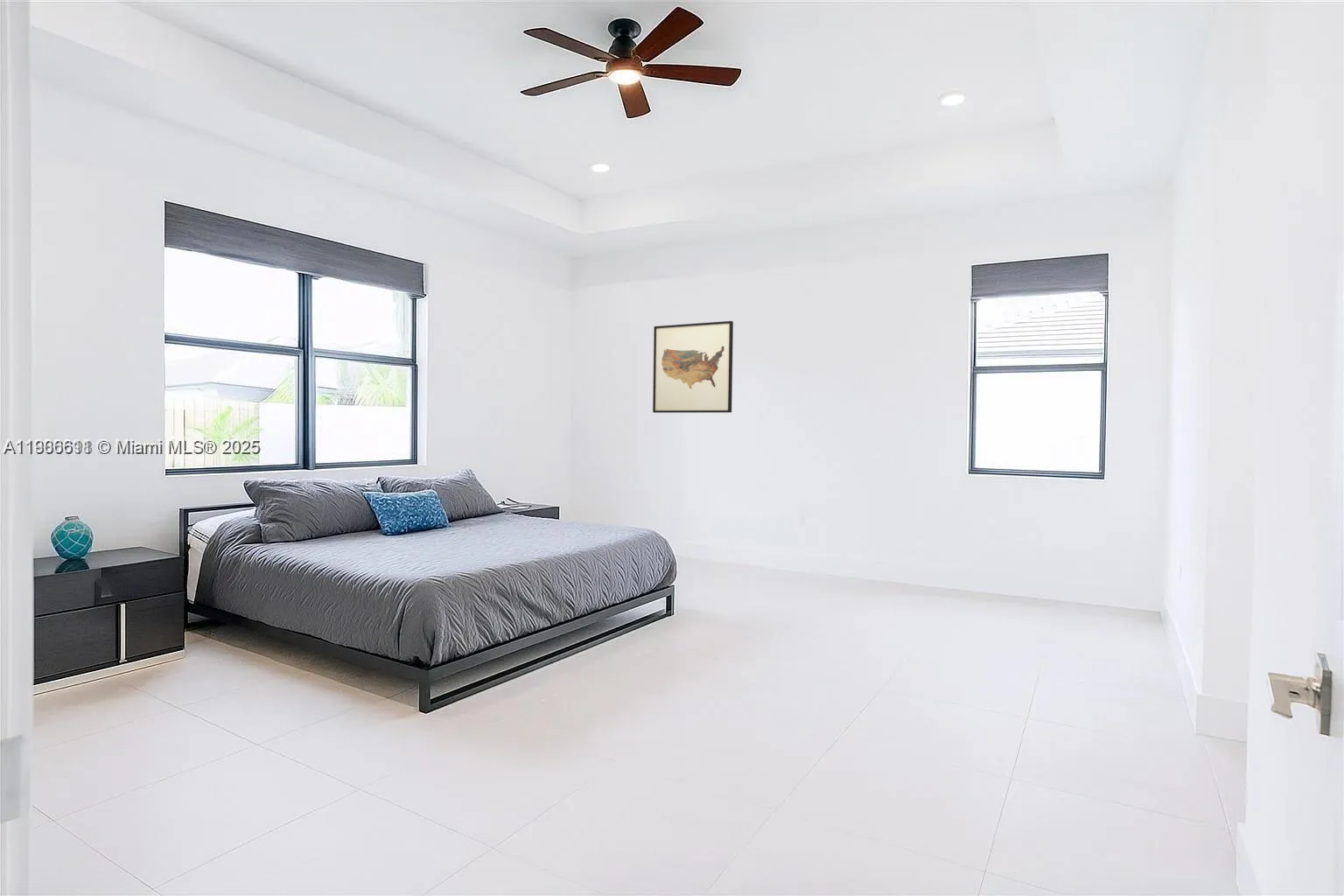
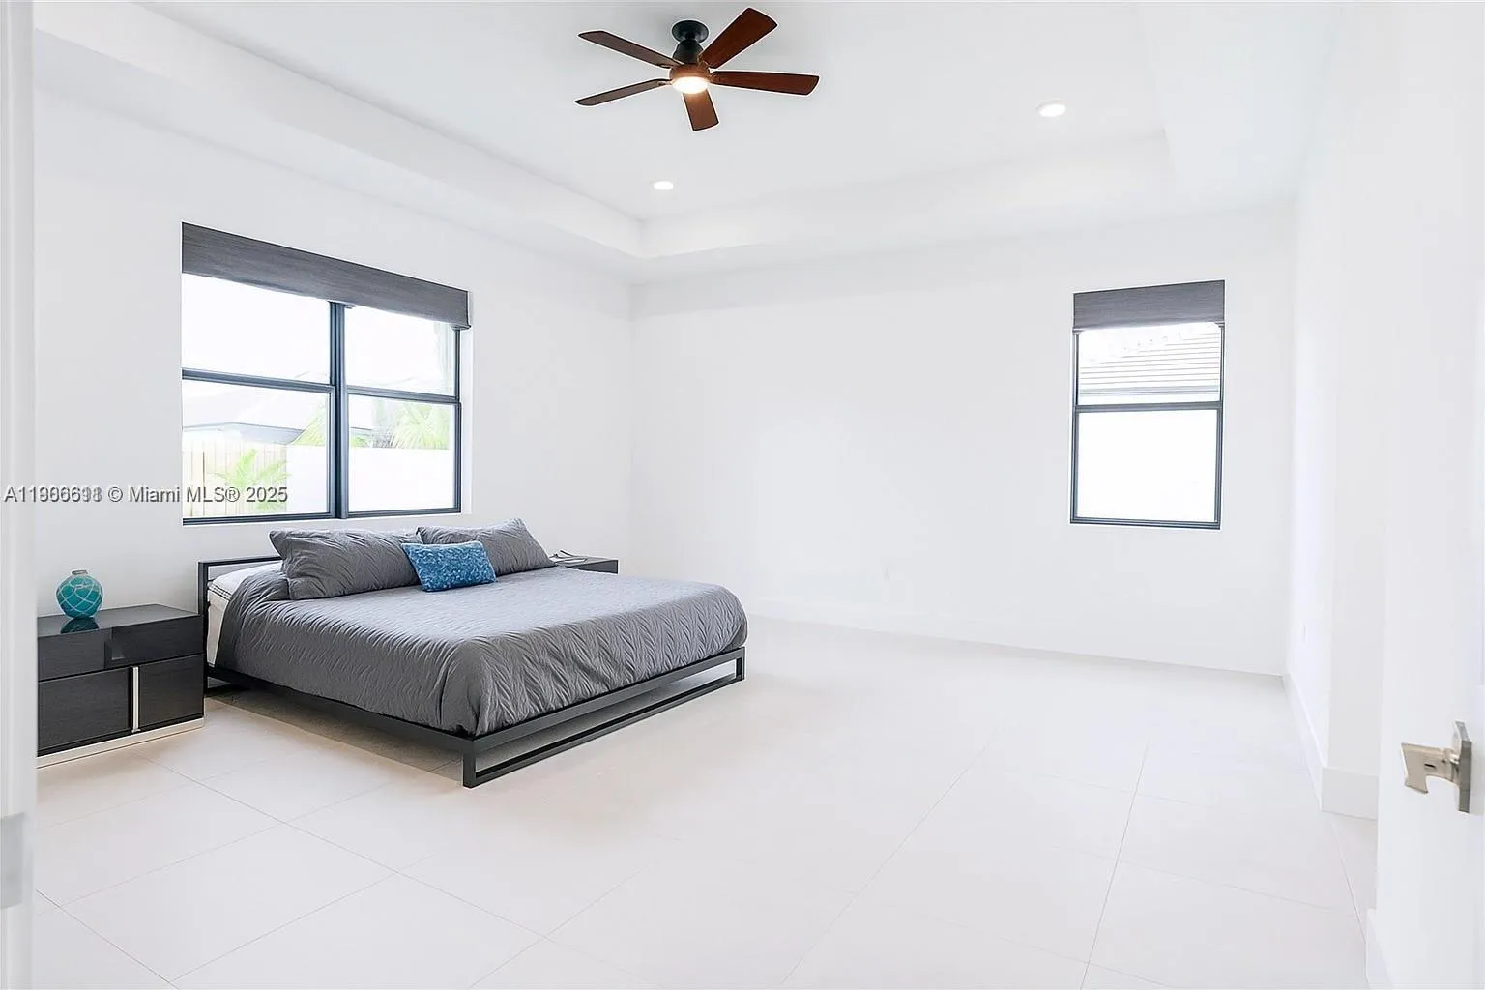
- wall art (691, 368)
